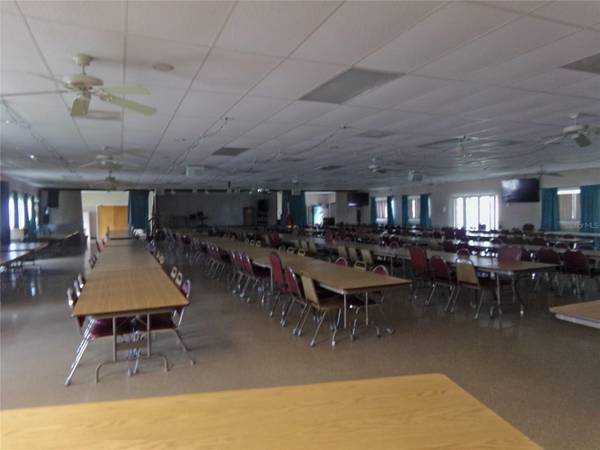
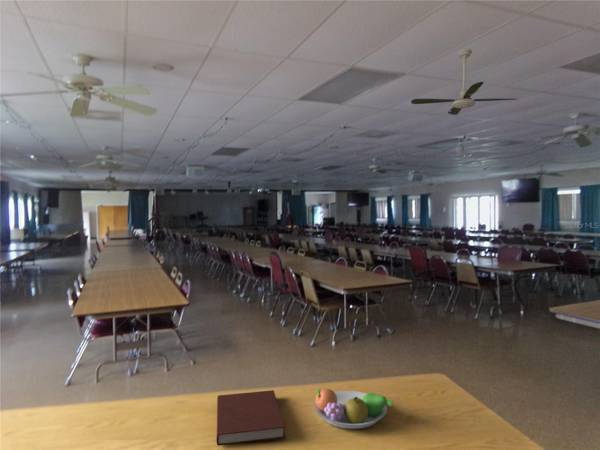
+ ceiling fan (463, 78)
+ fruit bowl (352, 400)
+ notebook (248, 414)
